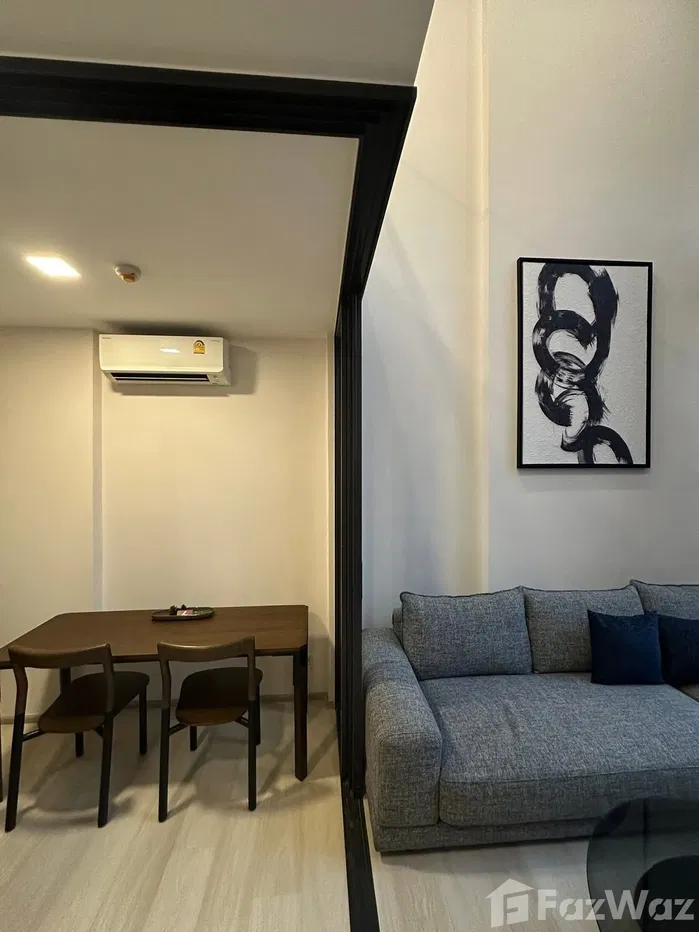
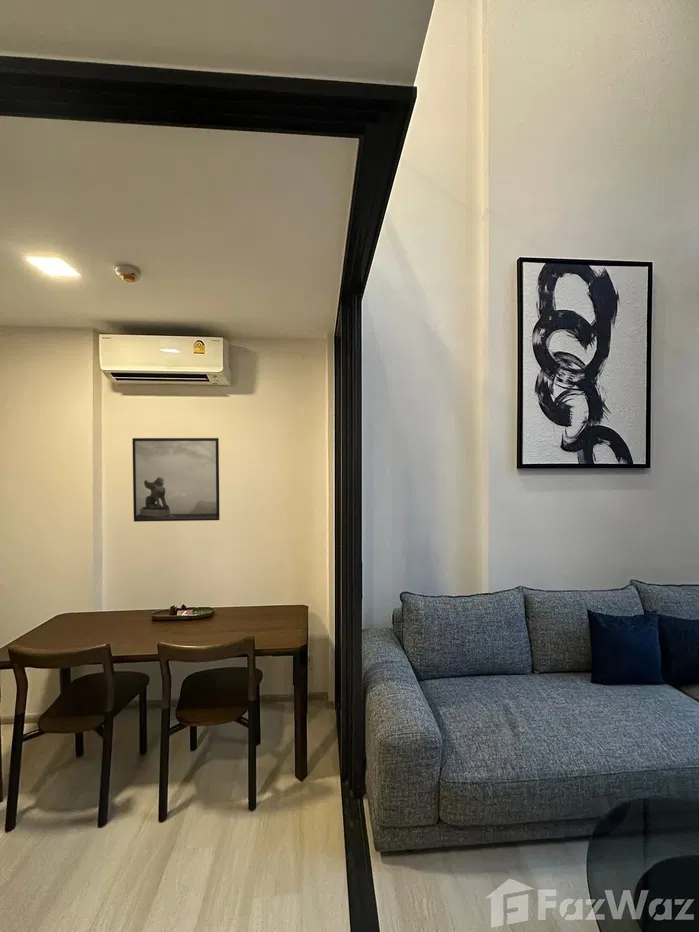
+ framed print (176, 479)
